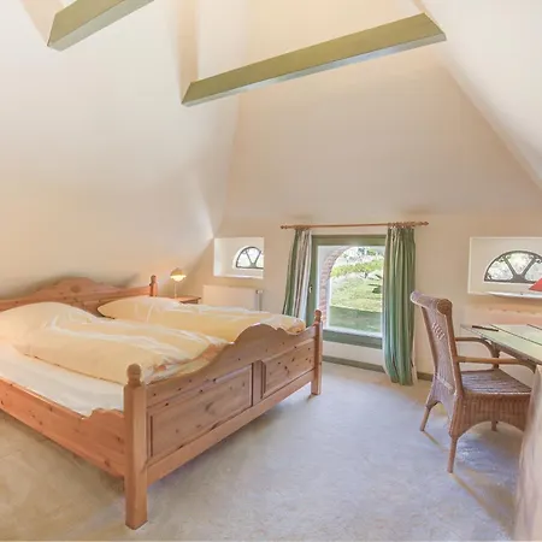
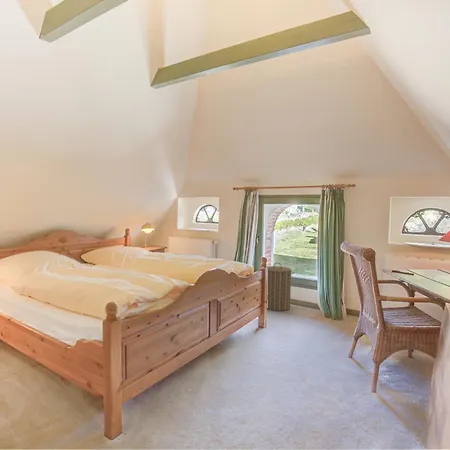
+ laundry hamper (277, 284)
